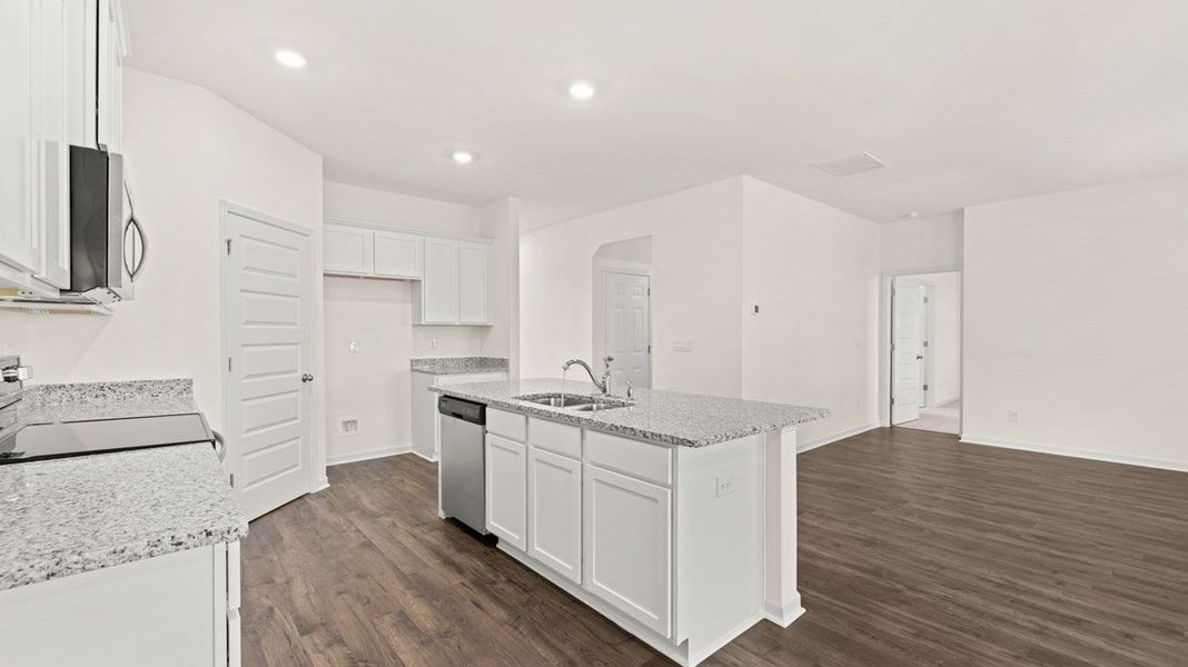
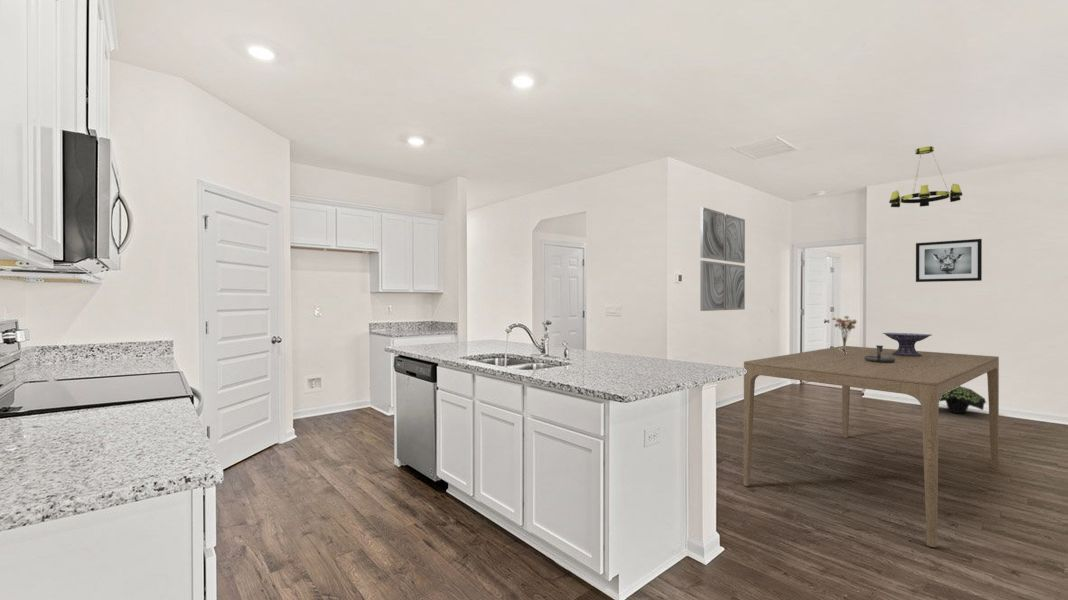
+ candlestick (879, 353)
+ bouquet (845, 334)
+ decorative bowl (906, 343)
+ wall art (947, 261)
+ dining table (878, 390)
+ chandelier (917, 173)
+ wall art (724, 263)
+ umbrella (957, 398)
